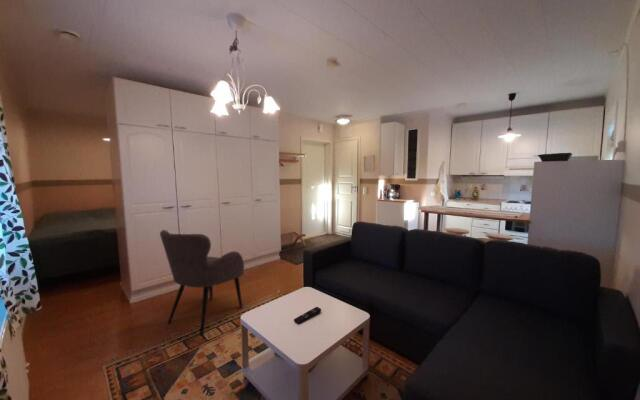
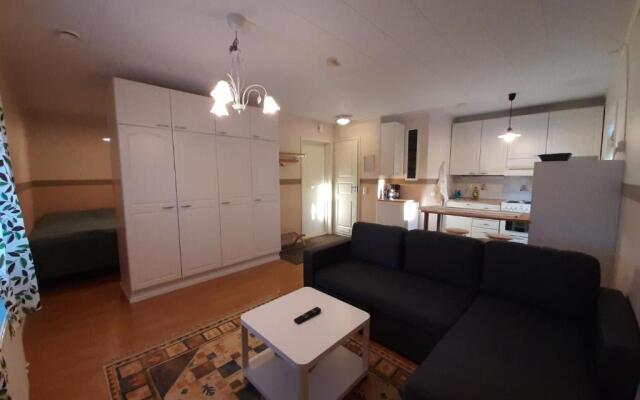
- armchair (201, 272)
